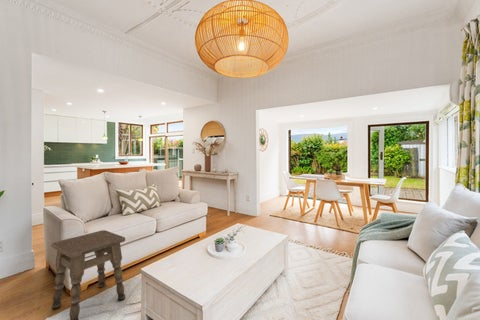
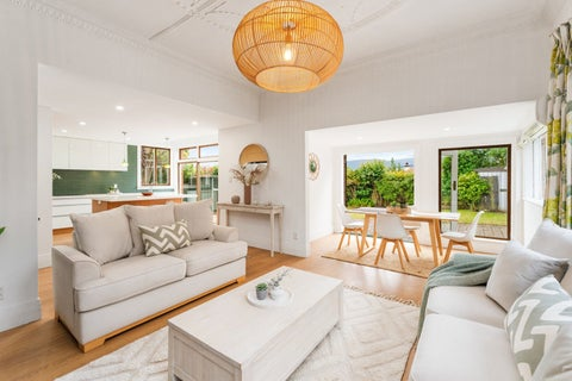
- side table (87, 268)
